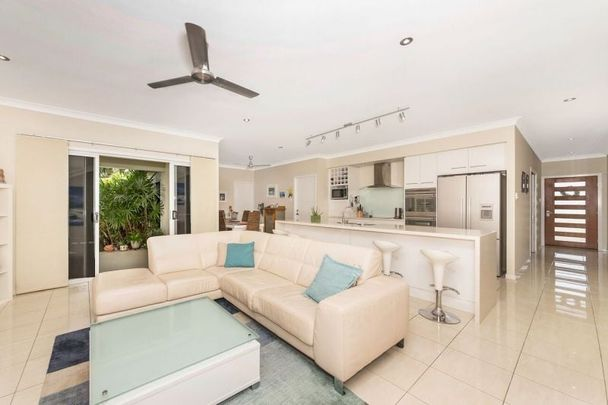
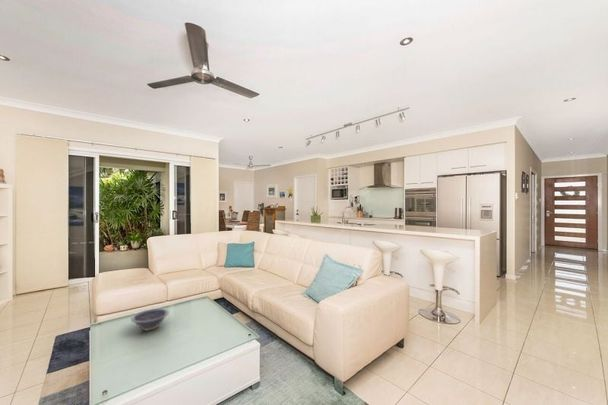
+ decorative bowl (150, 321)
